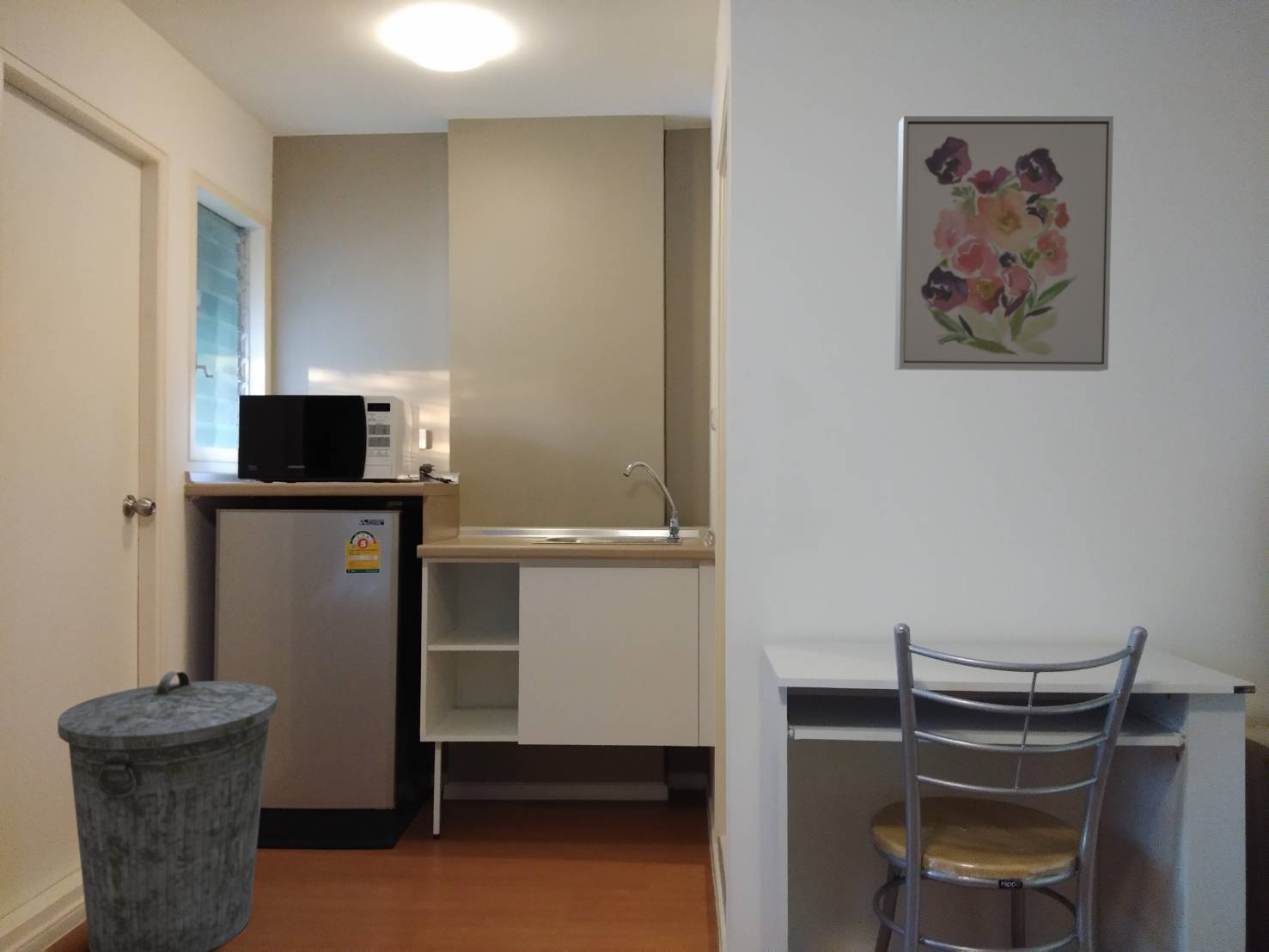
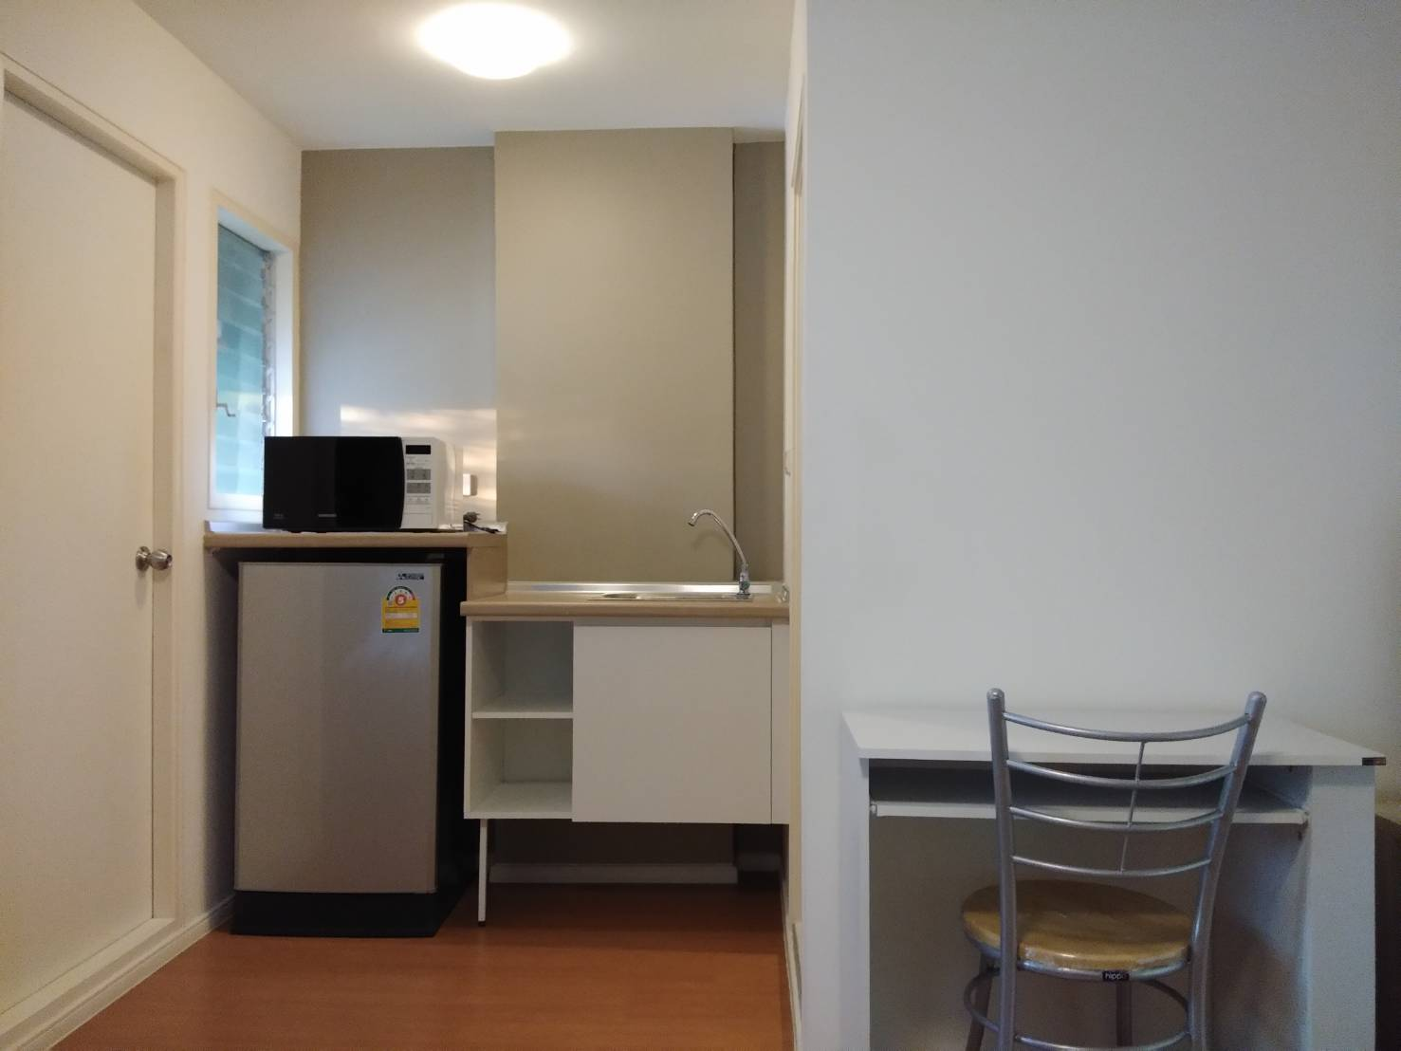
- trash can (173, 800)
- wall art (1002, 244)
